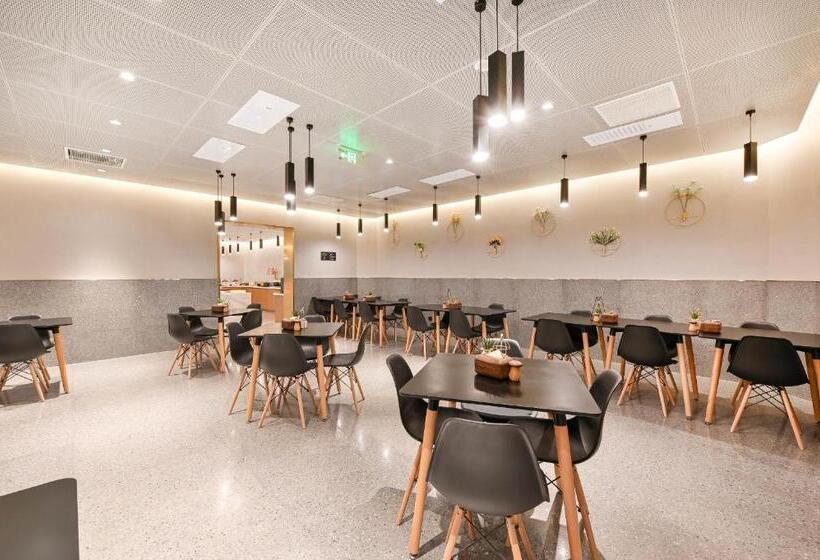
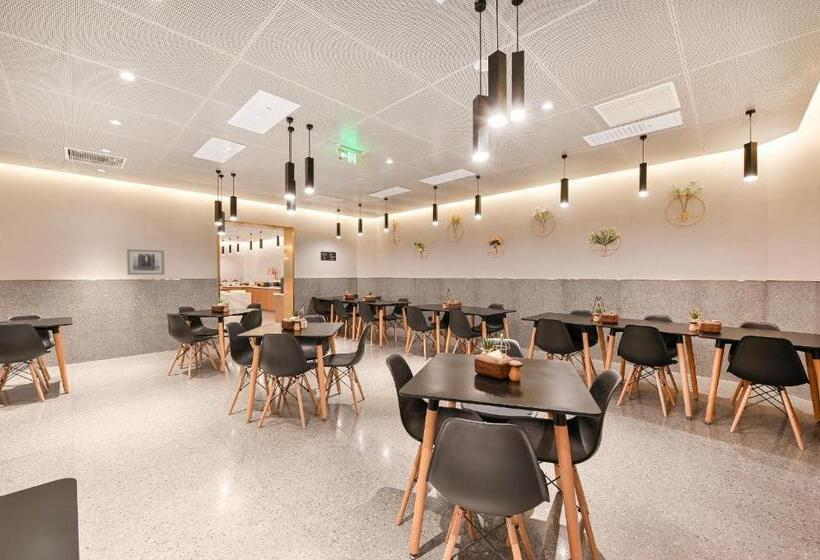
+ wall art (146, 262)
